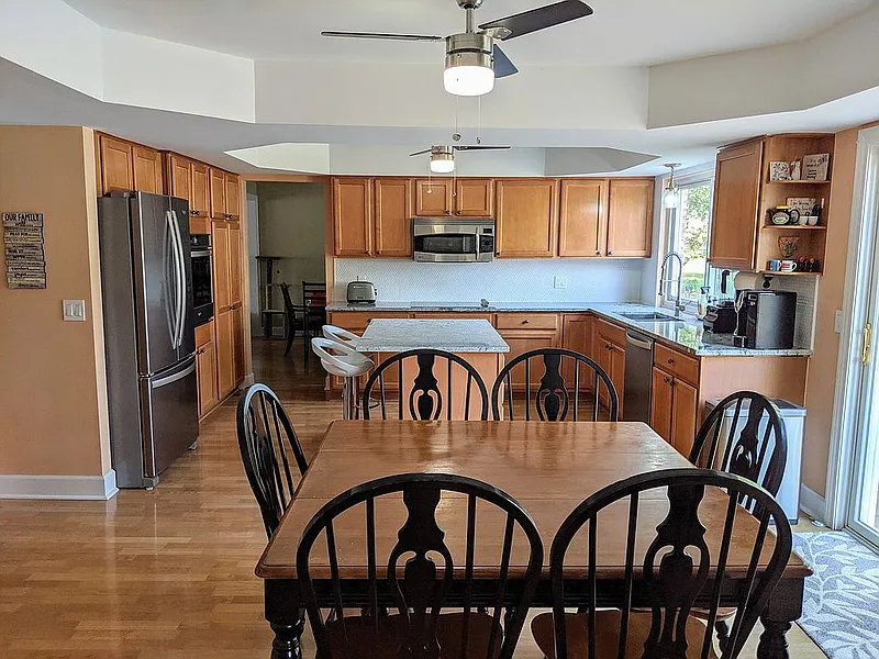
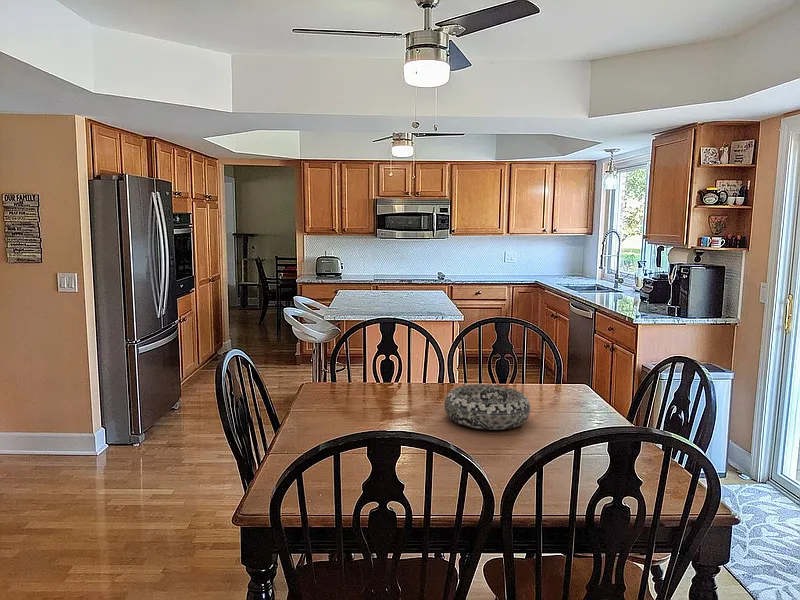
+ decorative bowl (486, 406)
